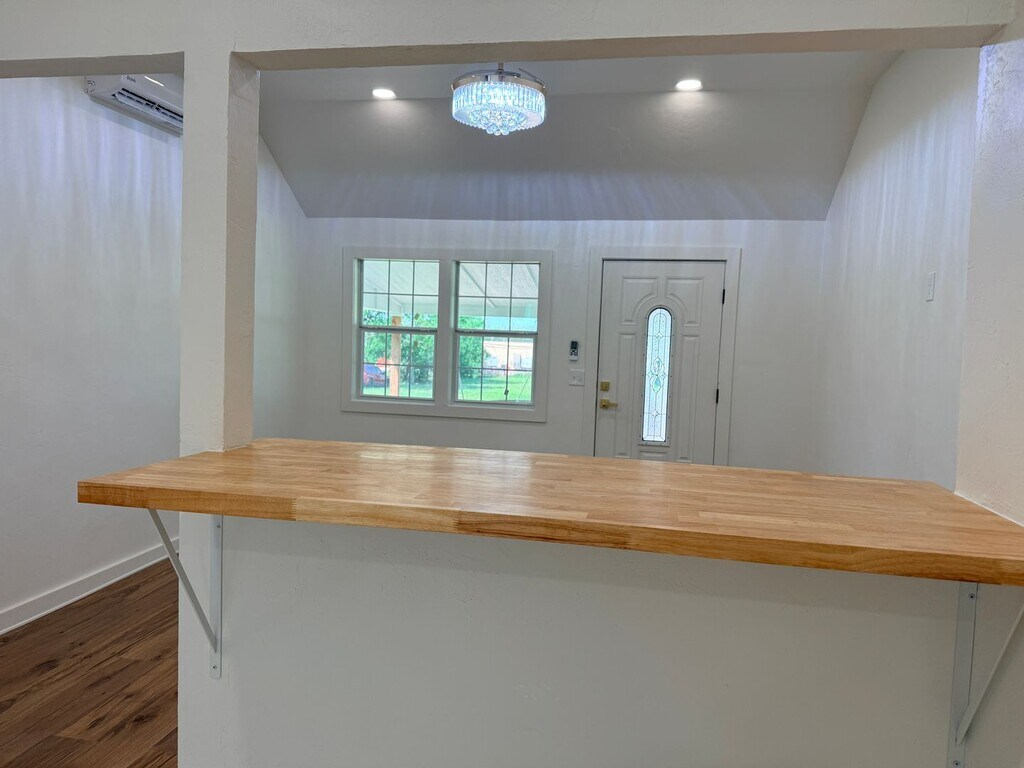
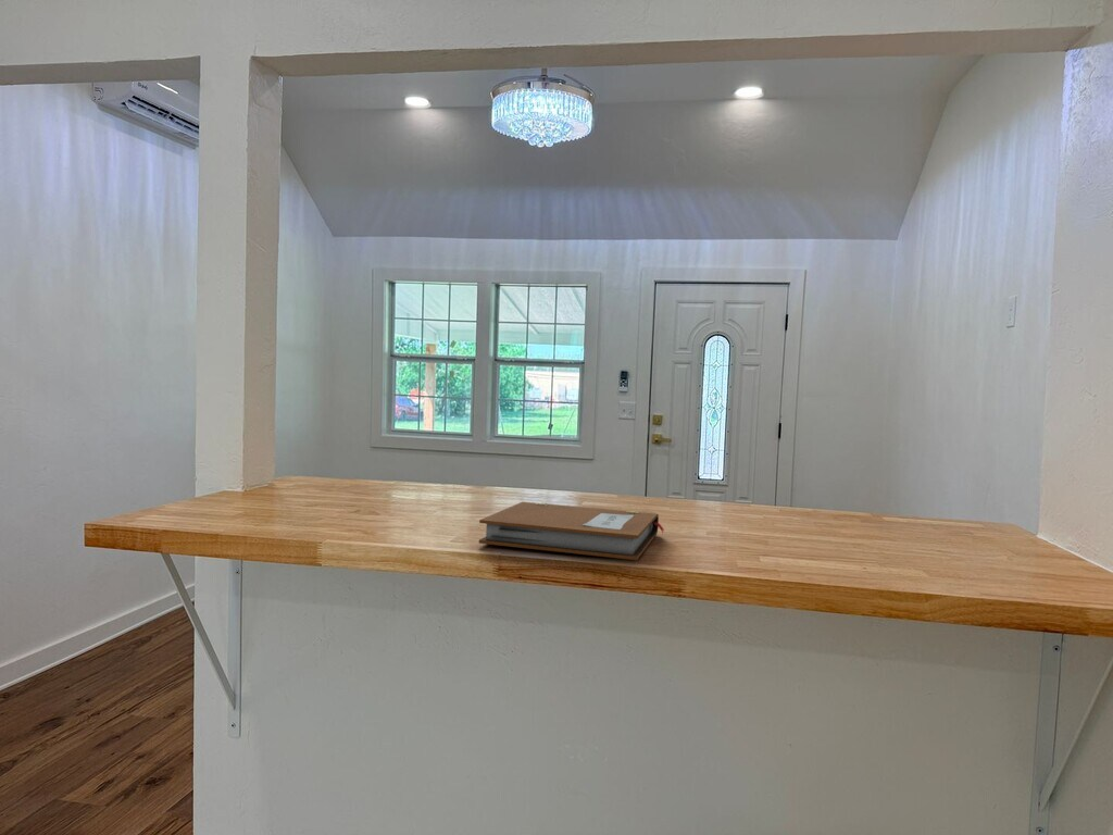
+ notebook (578, 527)
